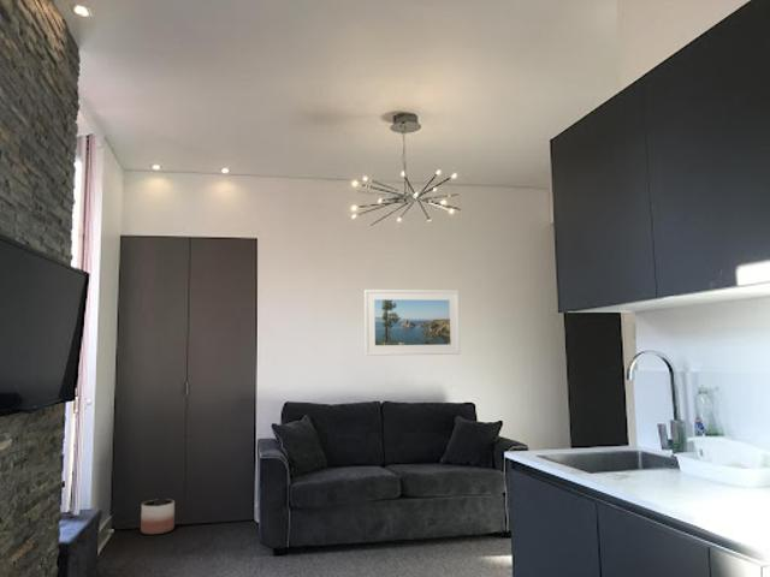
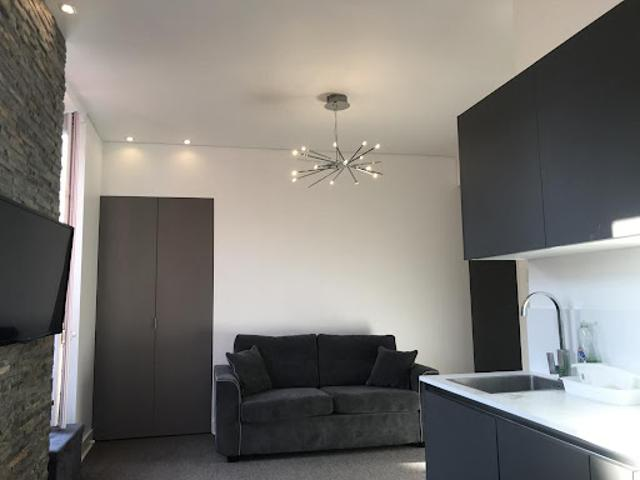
- planter (158, 516)
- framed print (413, 322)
